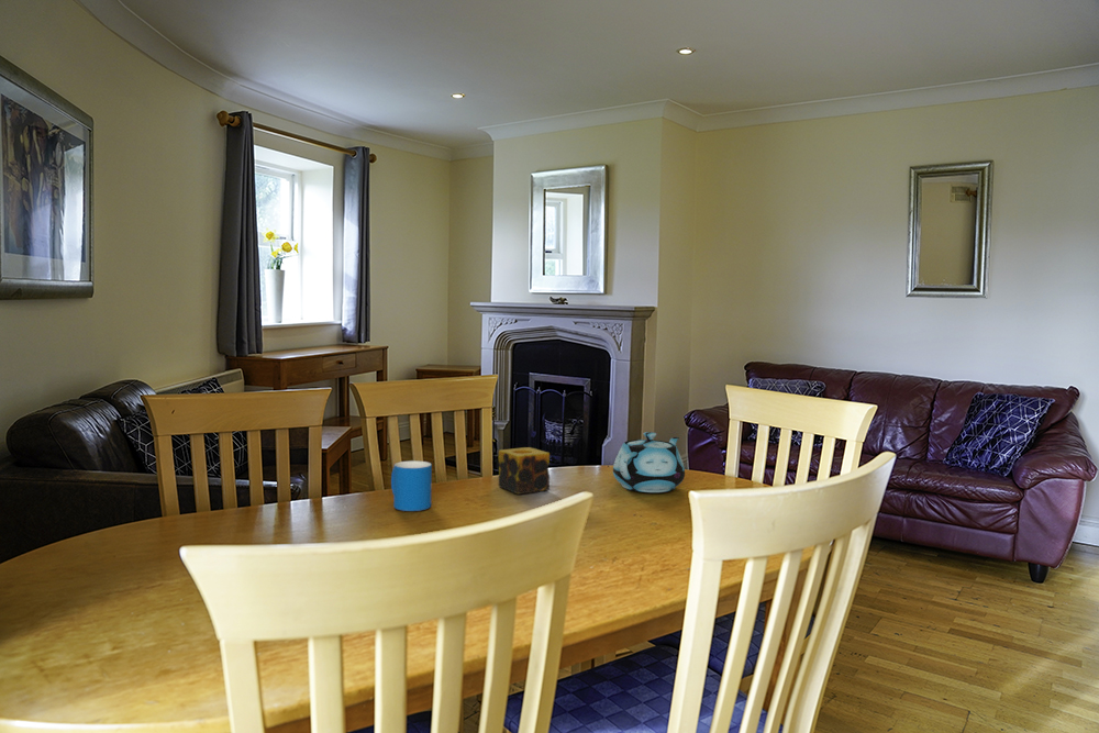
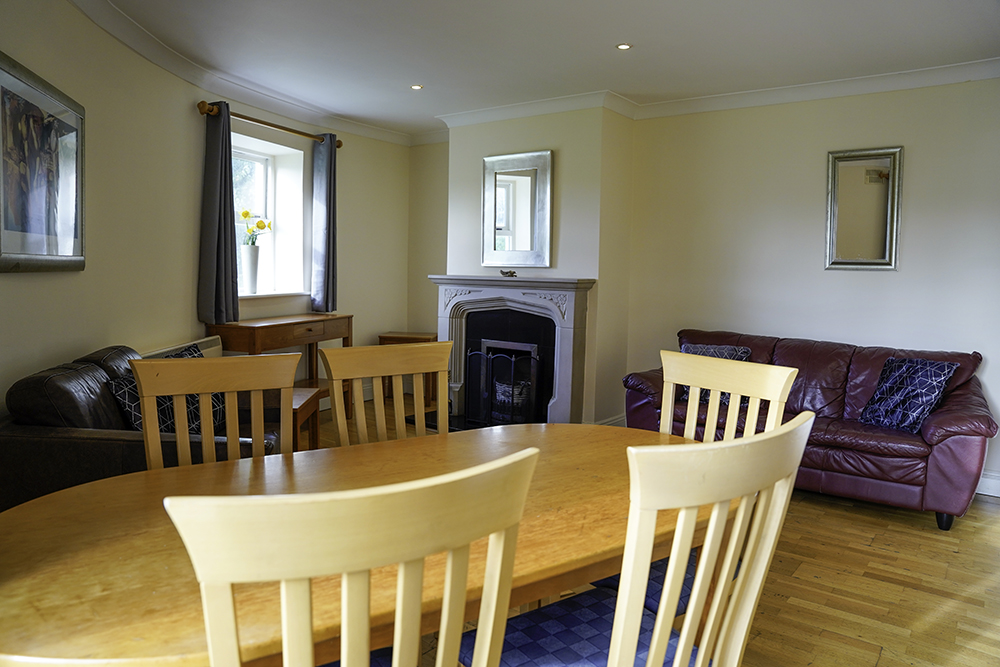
- teapot (651, 459)
- mug (408, 484)
- candle (523, 469)
